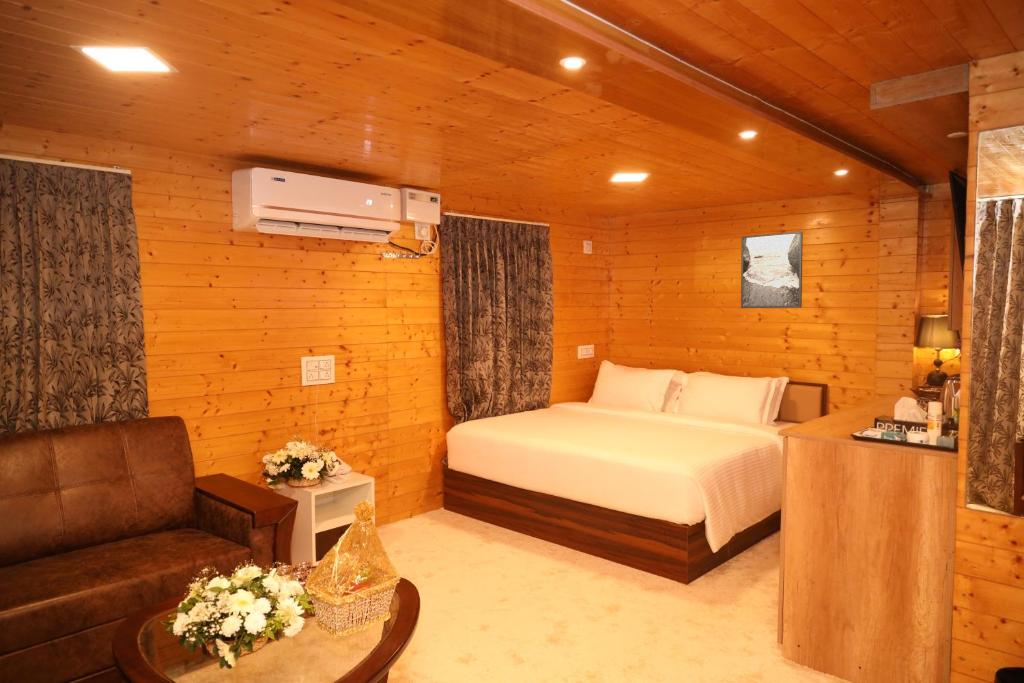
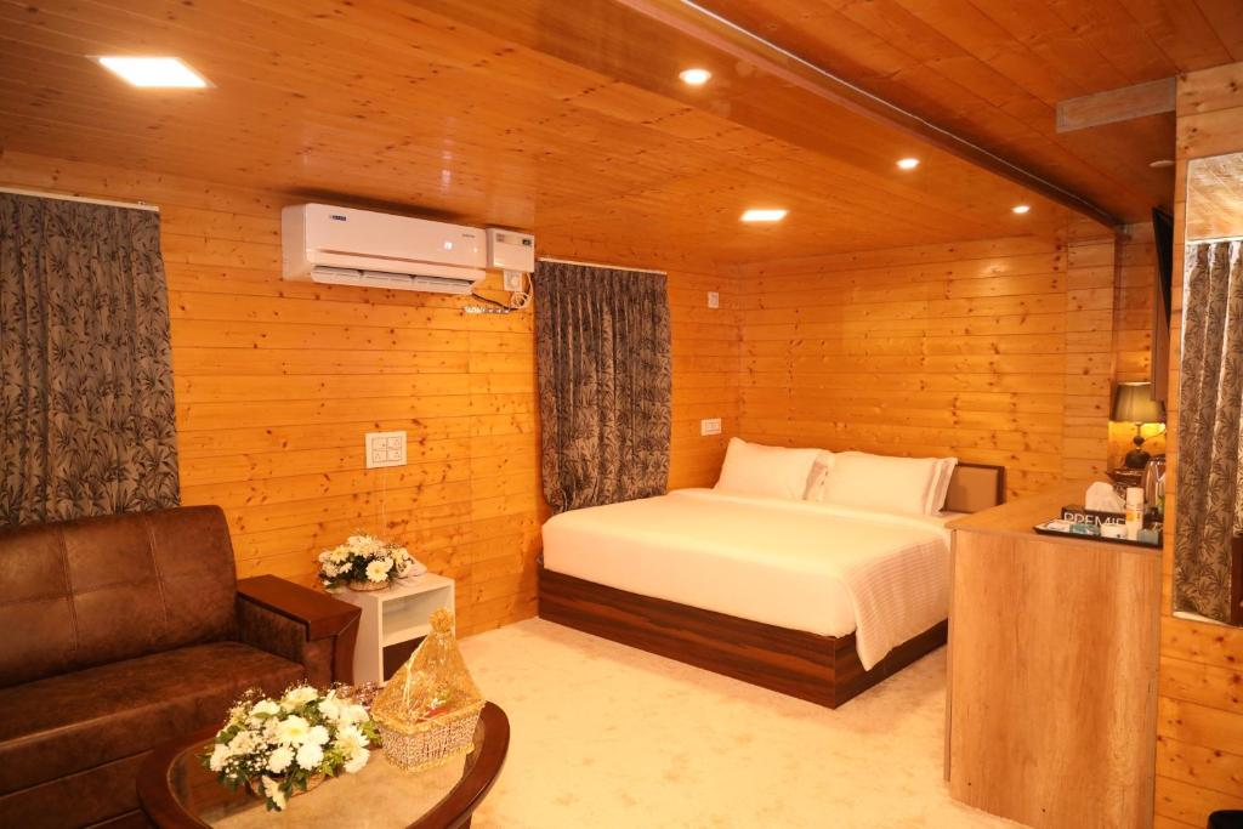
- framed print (770, 271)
